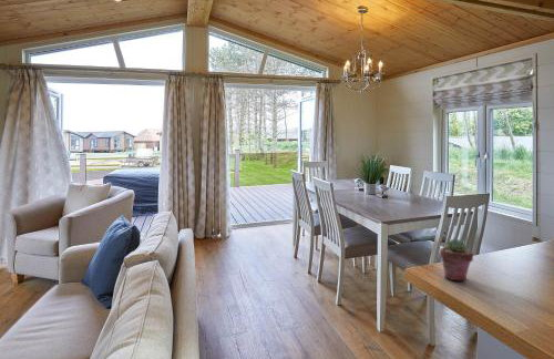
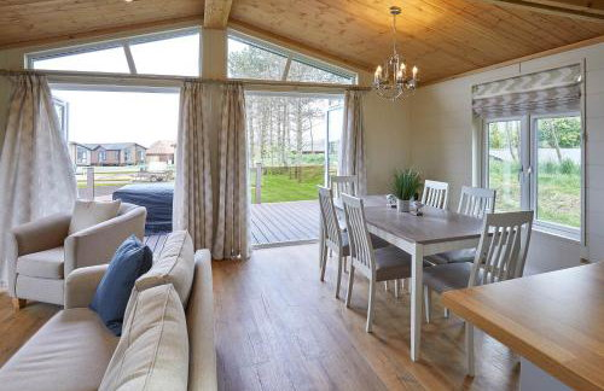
- potted succulent (455, 258)
